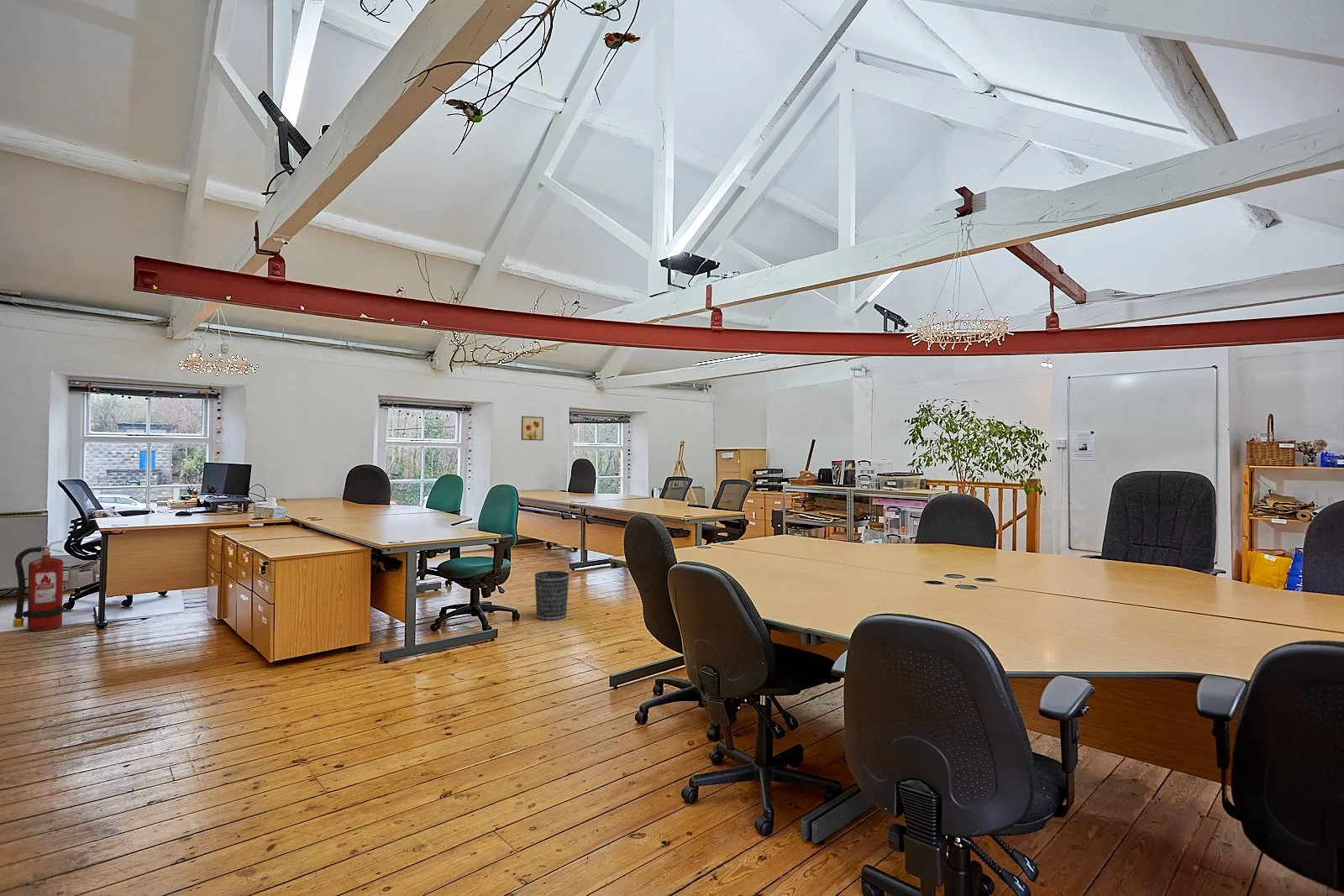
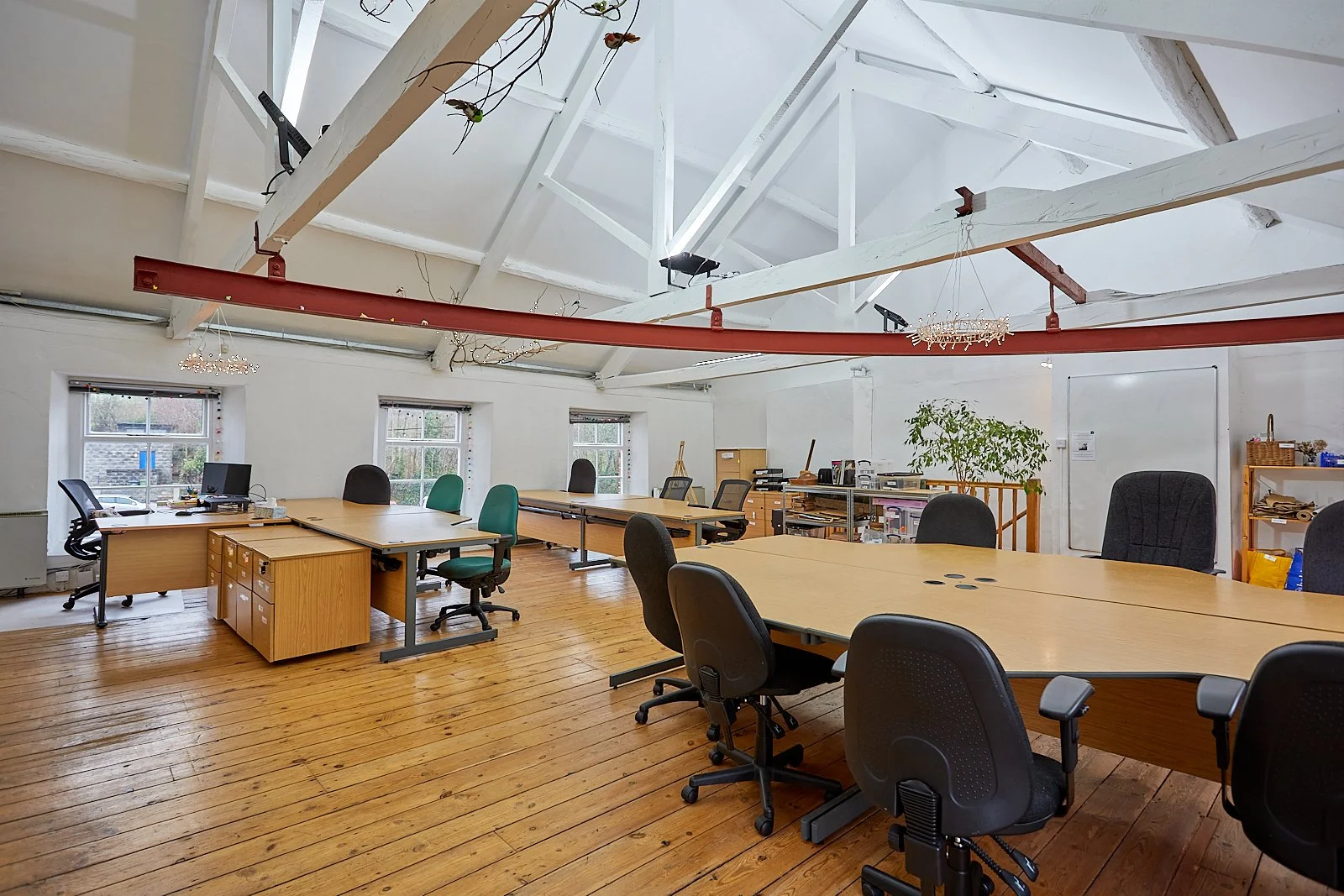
- fire extinguisher (39, 585)
- wastebasket (551, 595)
- wall art (532, 428)
